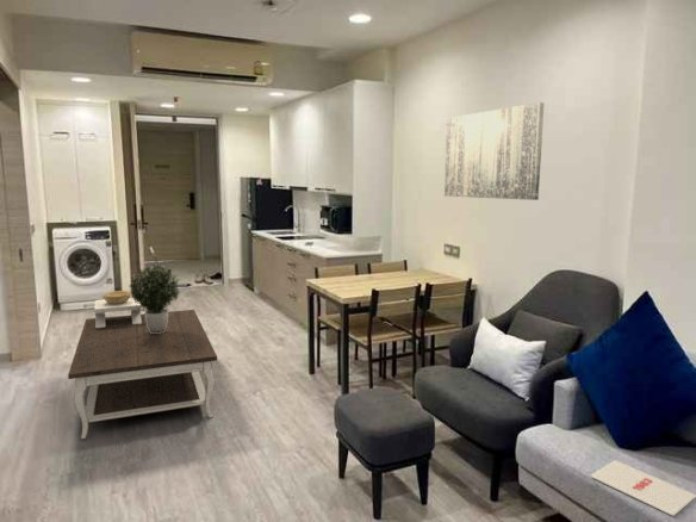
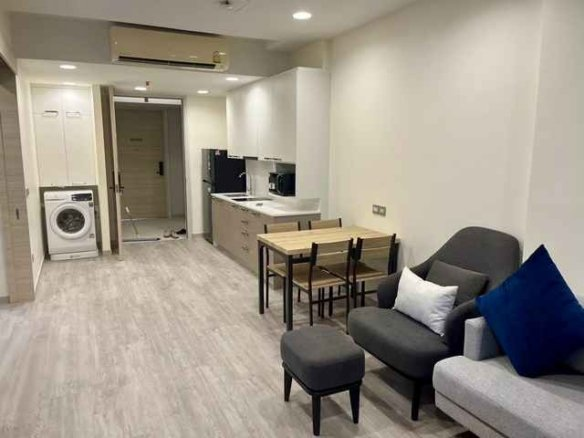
- wall art (487, 155)
- magazine (641, 485)
- potted plant (155, 298)
- decorative bowl (117, 306)
- coffee table (145, 362)
